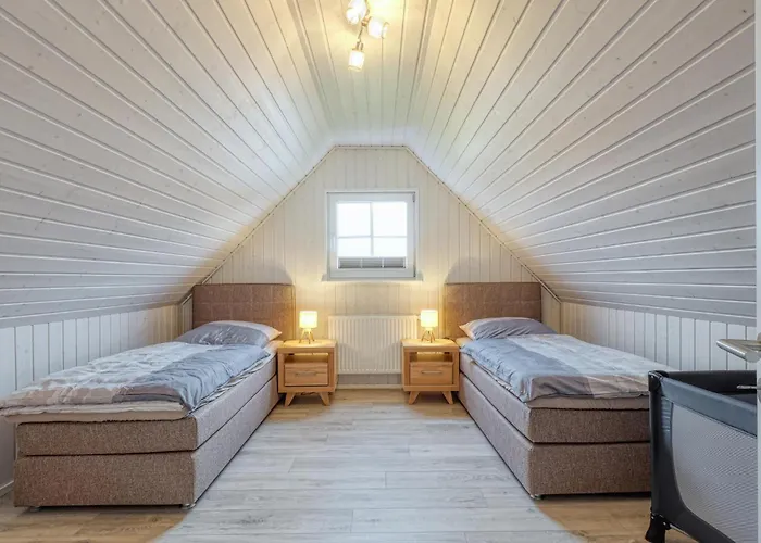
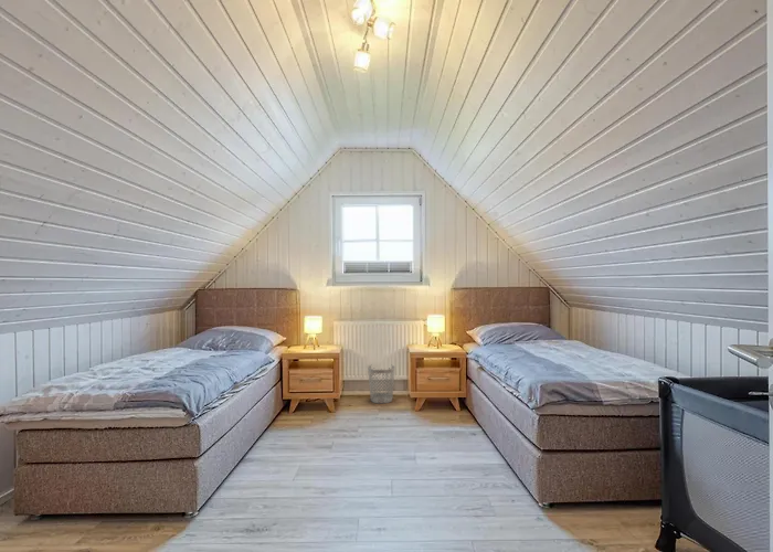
+ wastebasket (381, 383)
